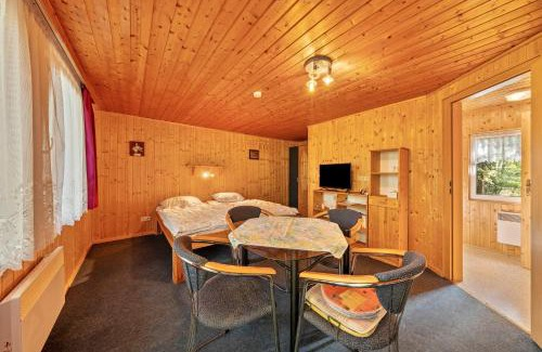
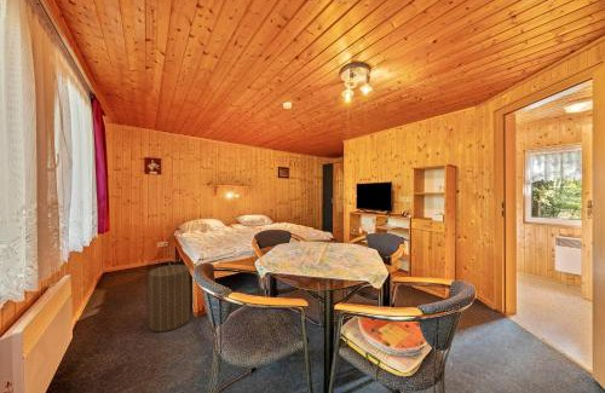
+ laundry hamper (169, 291)
